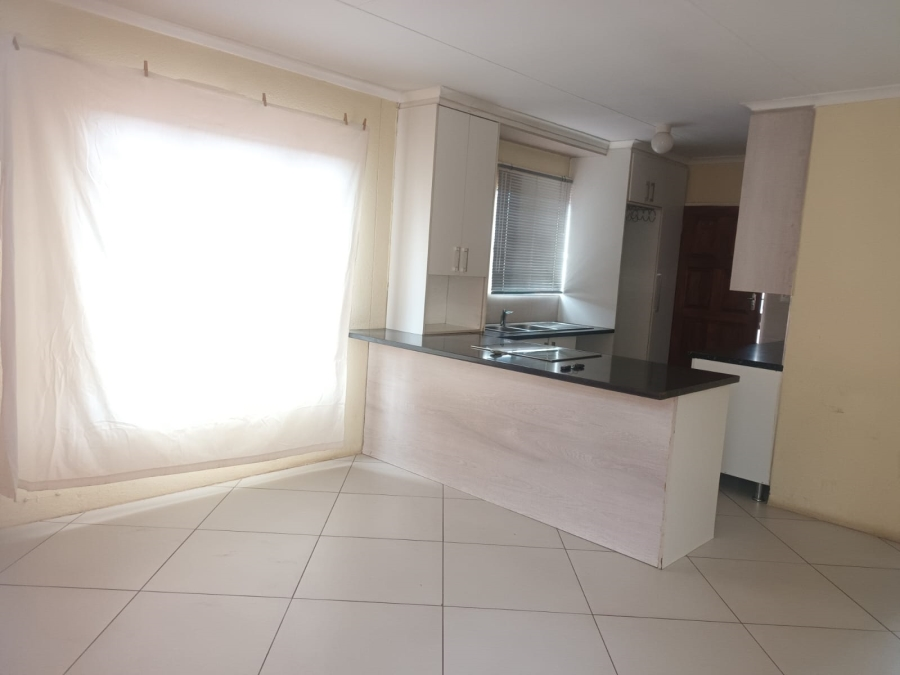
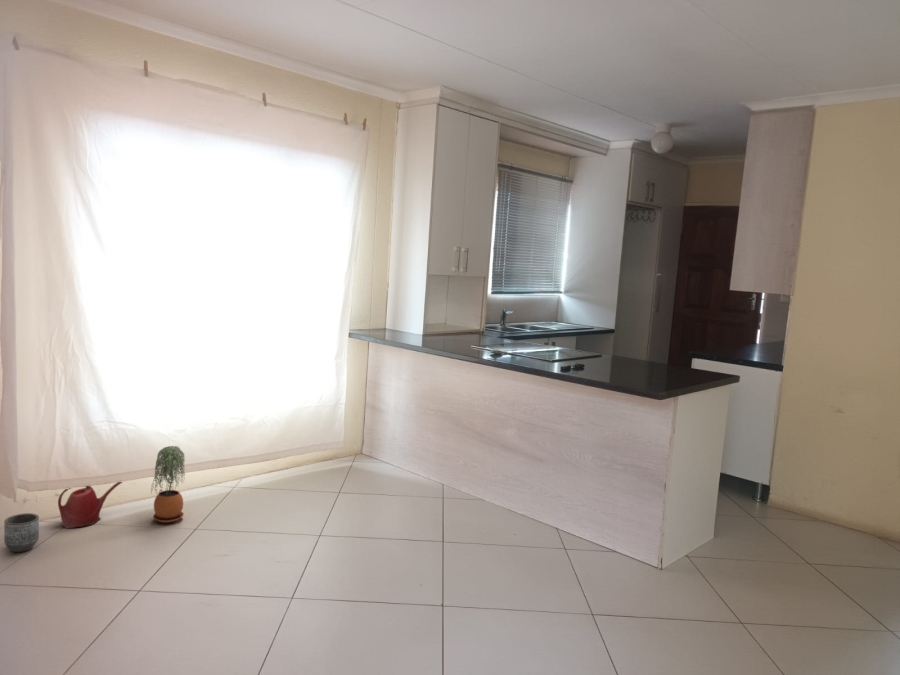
+ potted plant (168, 483)
+ watering can (91, 500)
+ planter (21, 533)
